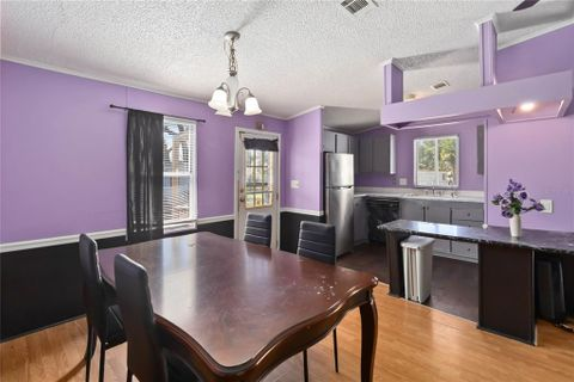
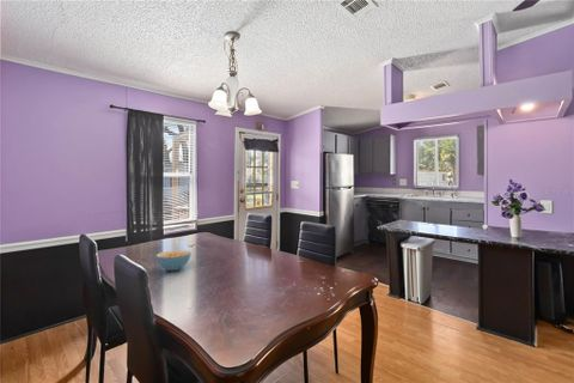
+ cereal bowl (173, 261)
